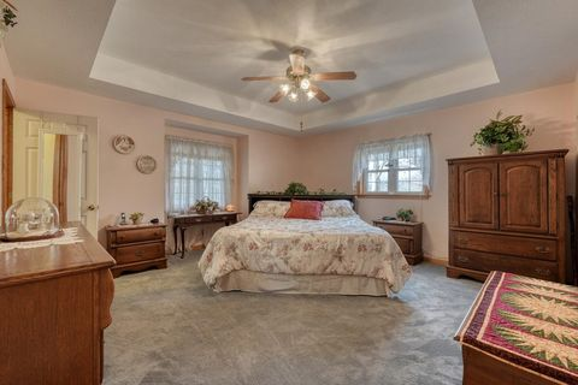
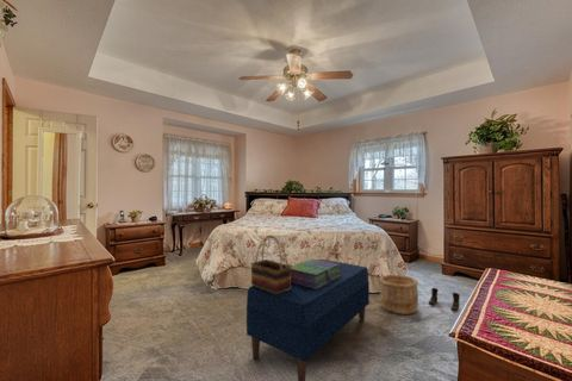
+ wooden bucket (398, 293)
+ stack of books (313, 271)
+ bench (315, 306)
+ woven basket (271, 261)
+ boots (436, 299)
